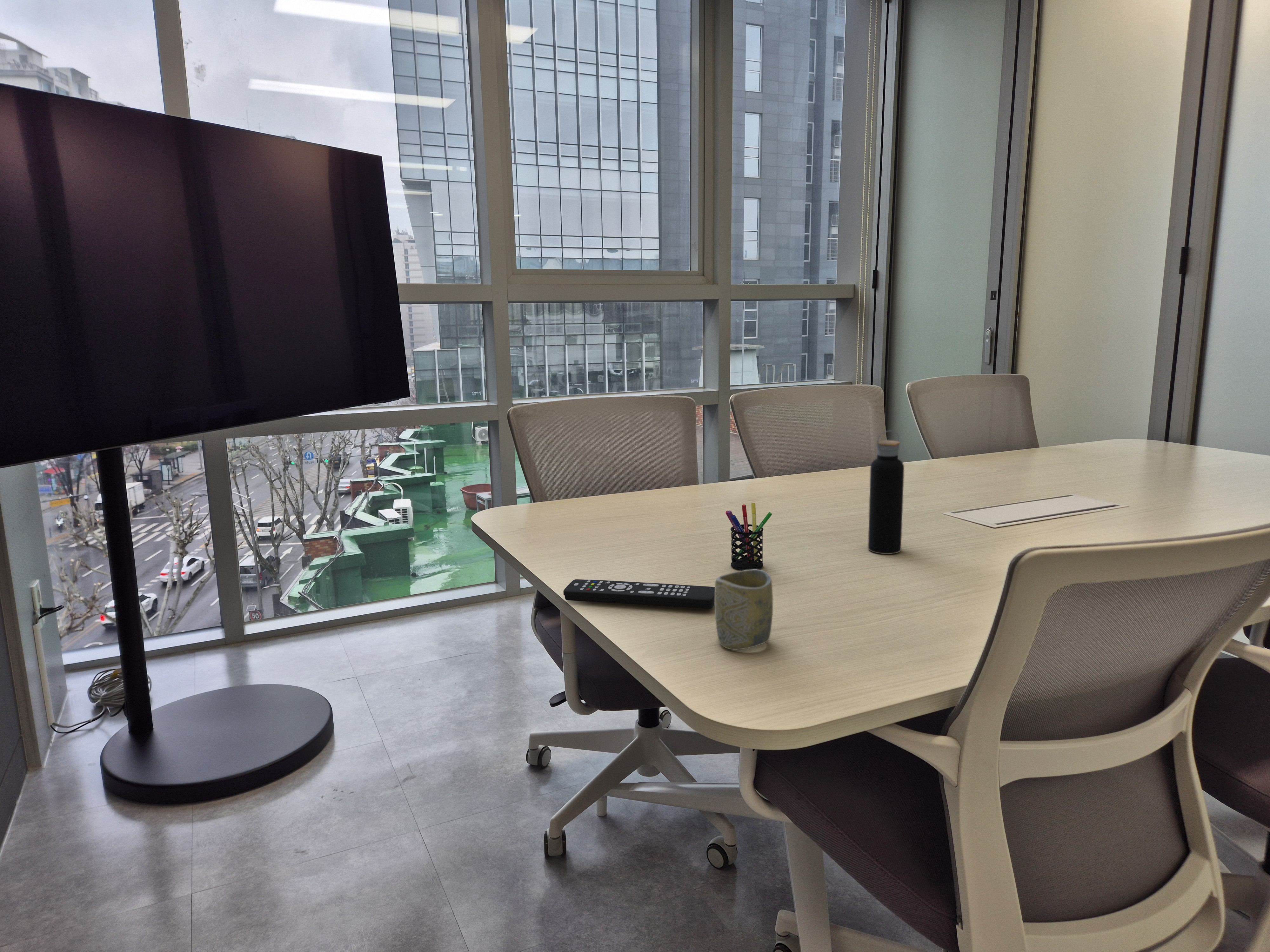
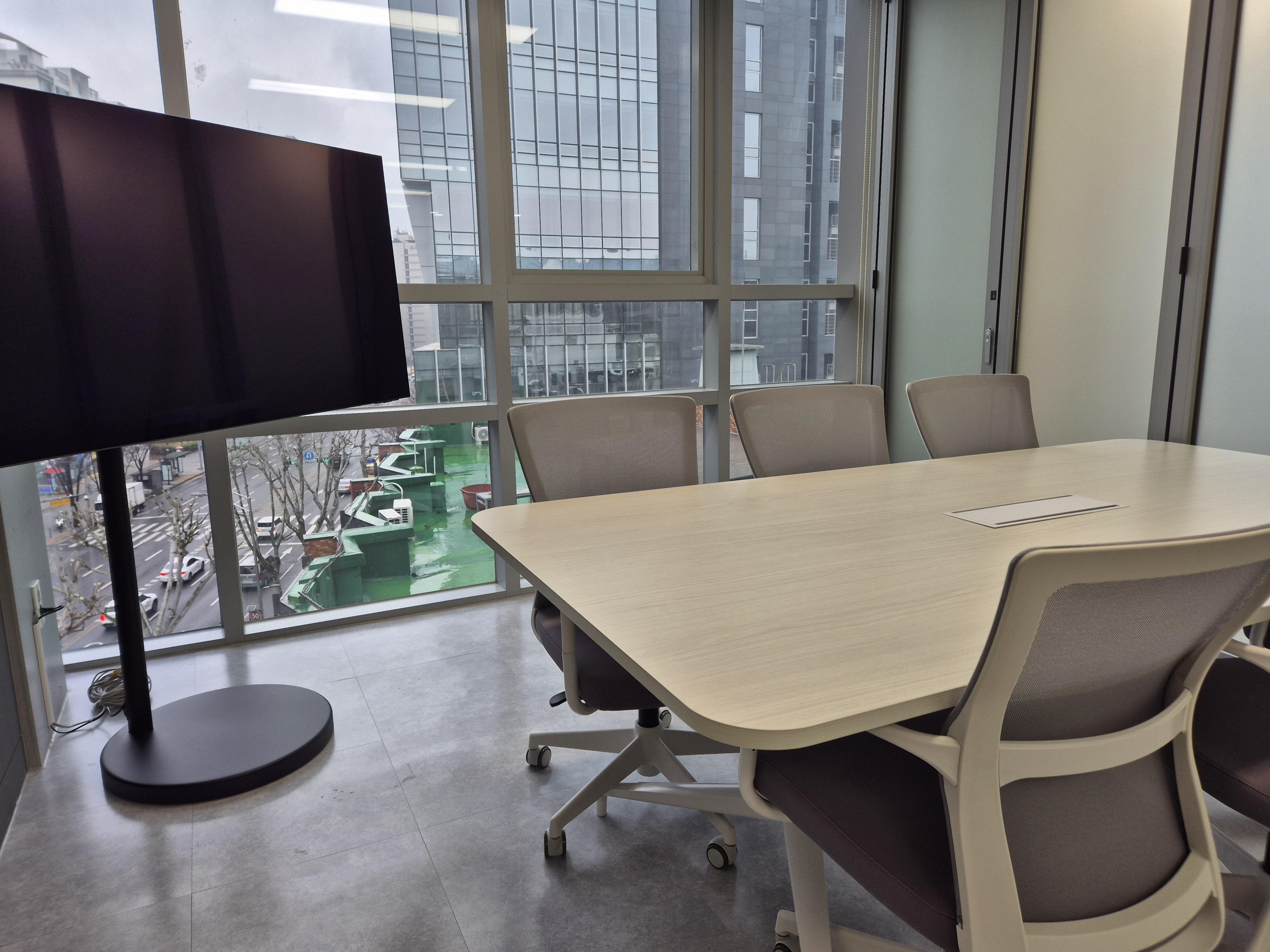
- remote control (640, 594)
- water bottle (886, 491)
- pen holder (750, 534)
- cup (744, 609)
